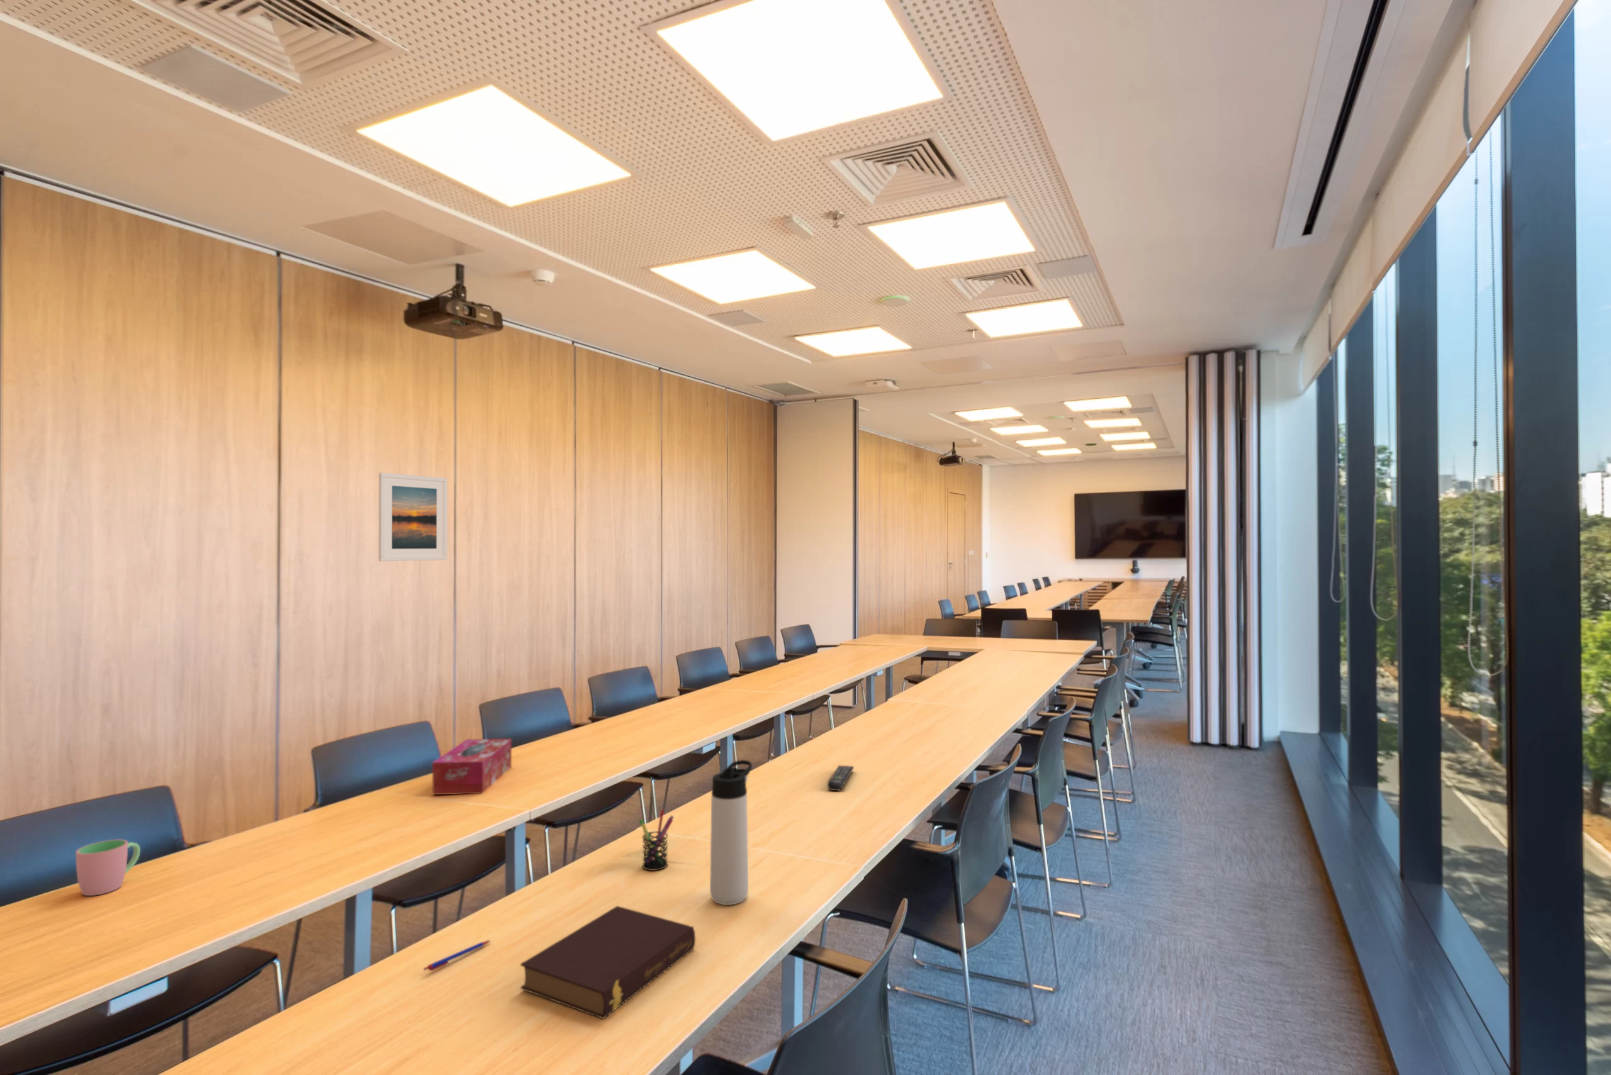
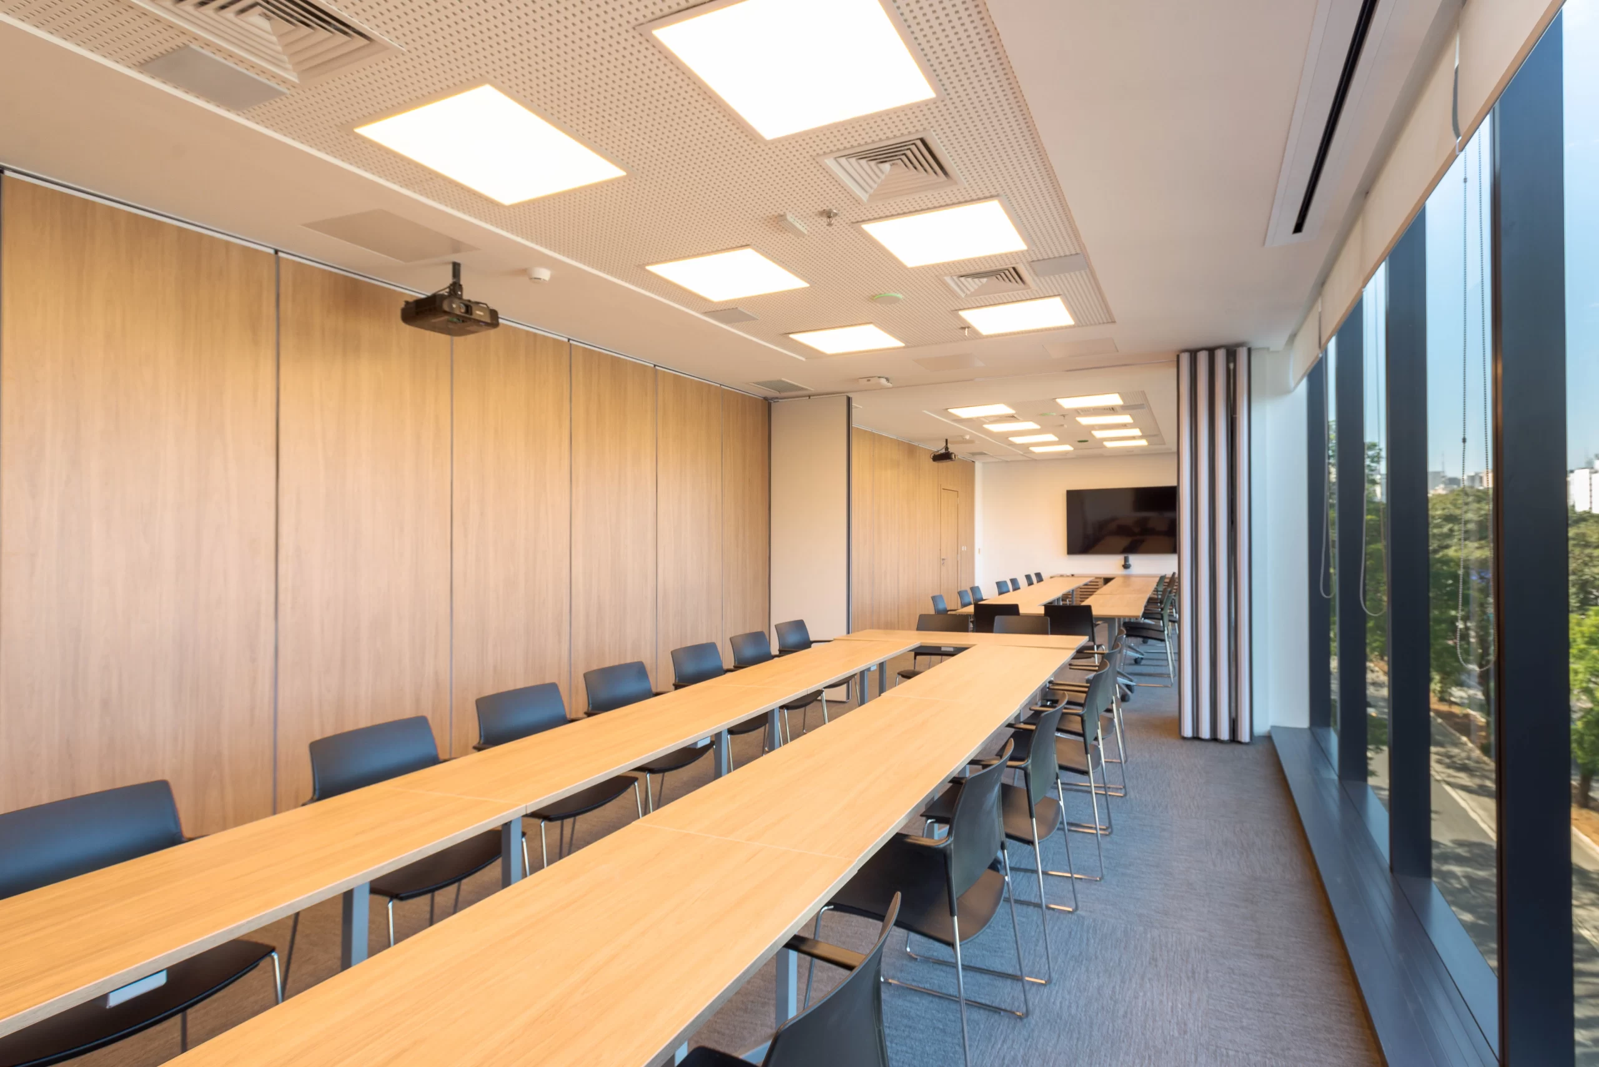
- thermos bottle (733, 830)
- cup (109, 865)
- pen (459, 954)
- book (612, 956)
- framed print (414, 517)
- pen holder (653, 837)
- tissue box (474, 765)
- remote control (840, 776)
